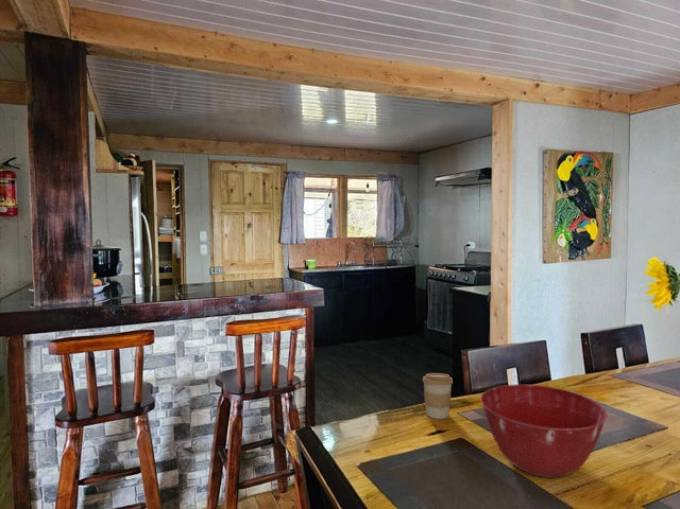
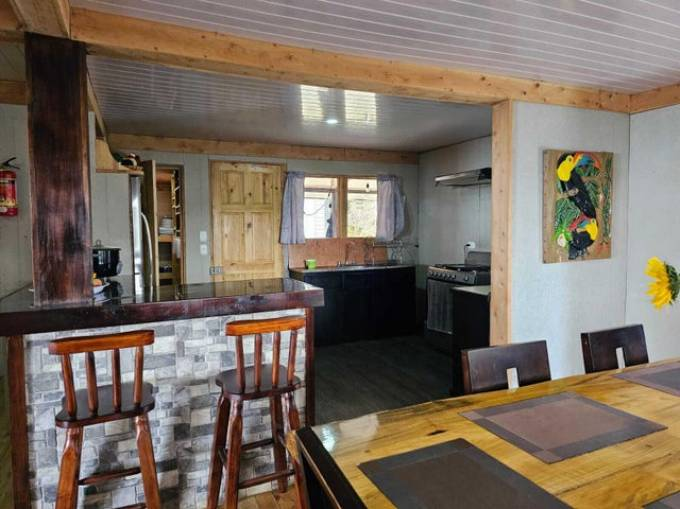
- mixing bowl (539, 433)
- coffee cup (437, 394)
